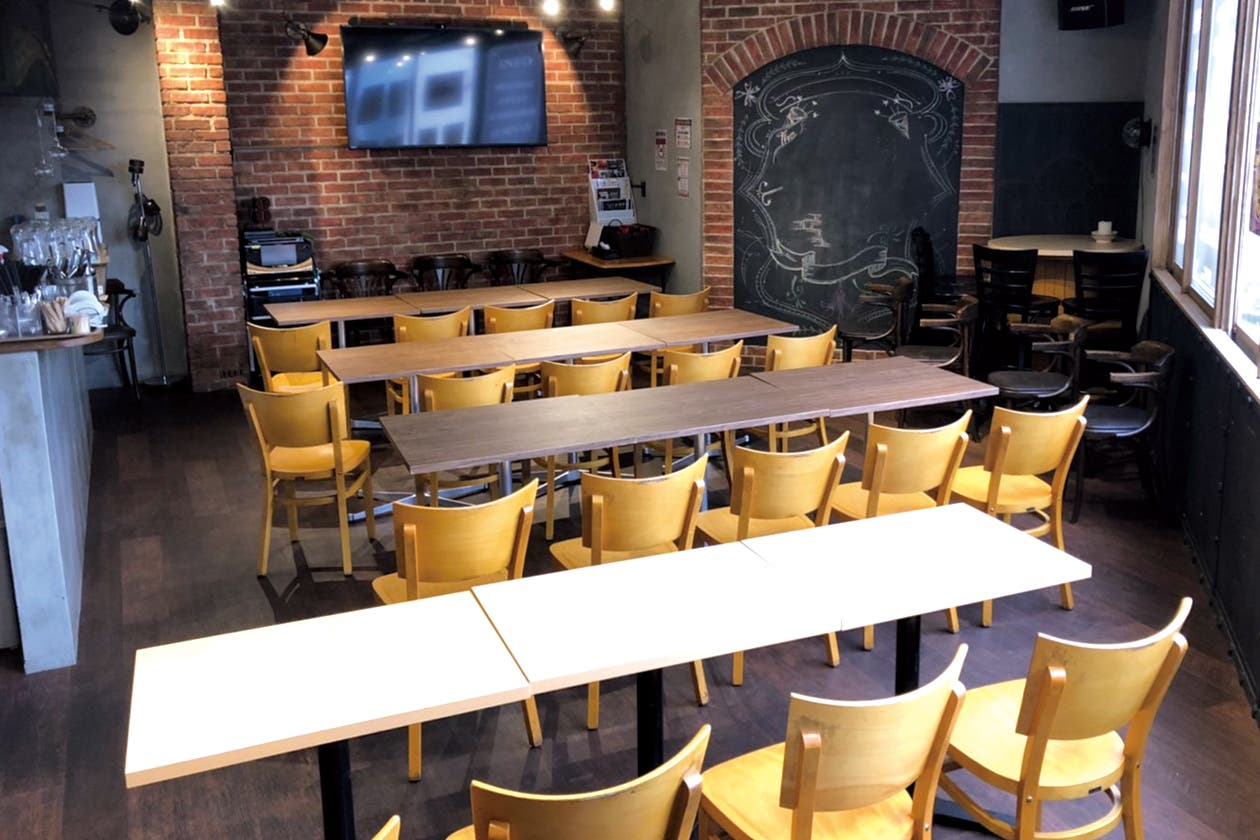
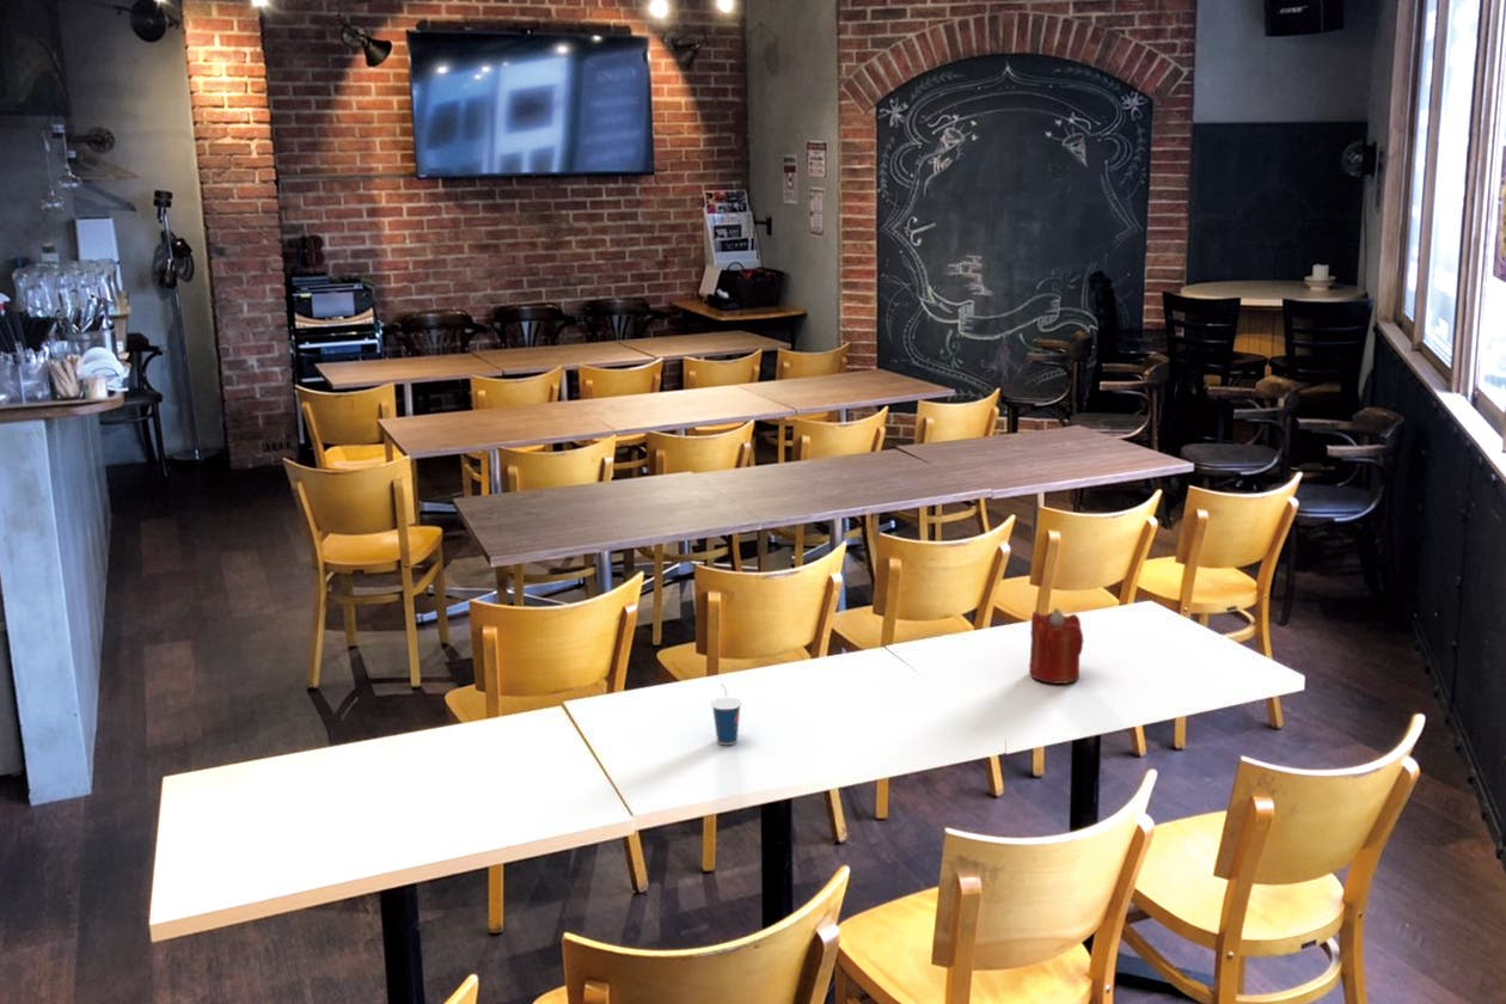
+ candle (1055, 641)
+ cup (726, 710)
